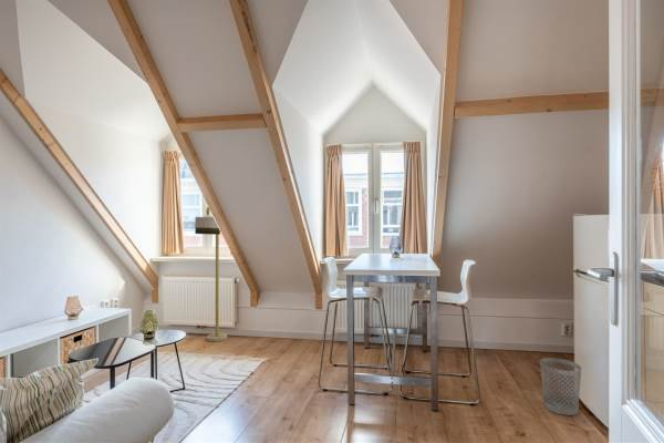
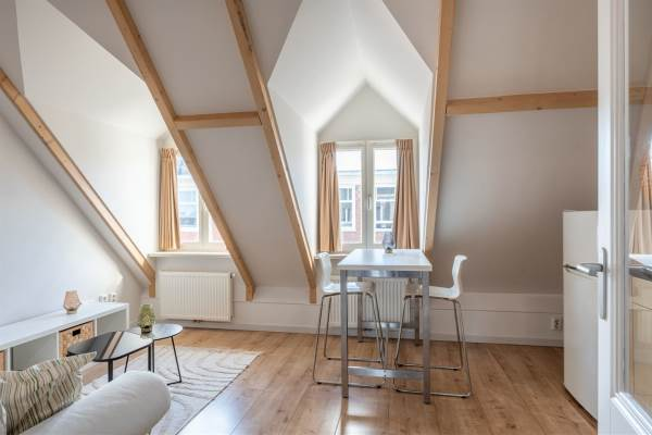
- wastebasket (560, 385)
- floor lamp (216, 272)
